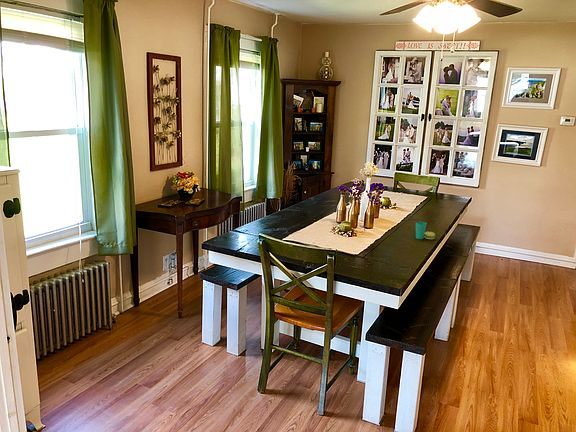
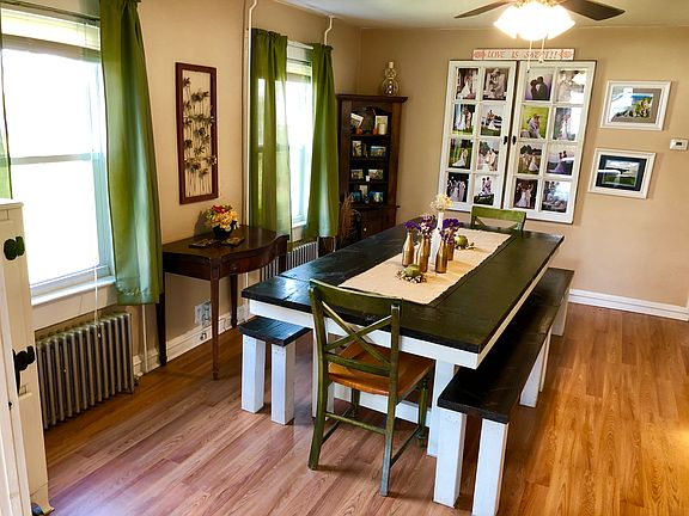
- cup (424, 230)
